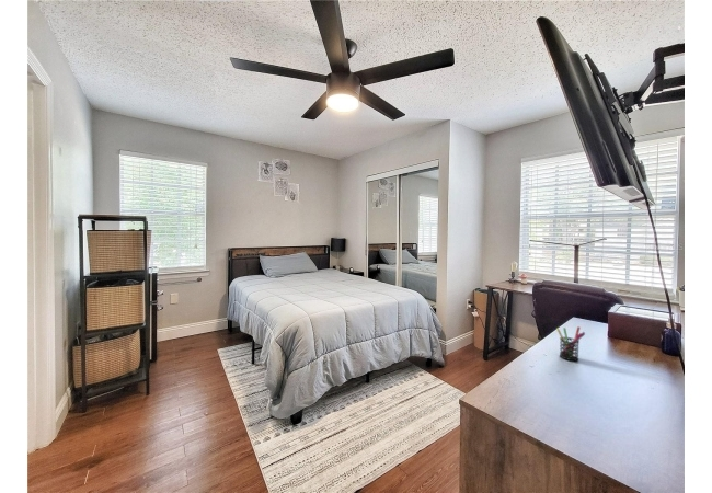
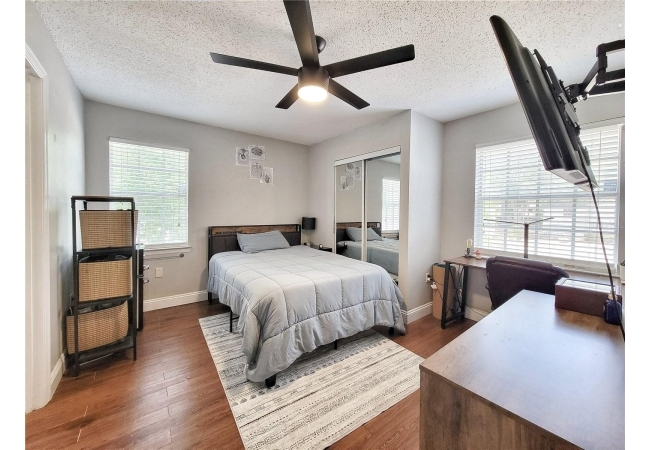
- pen holder (569, 342)
